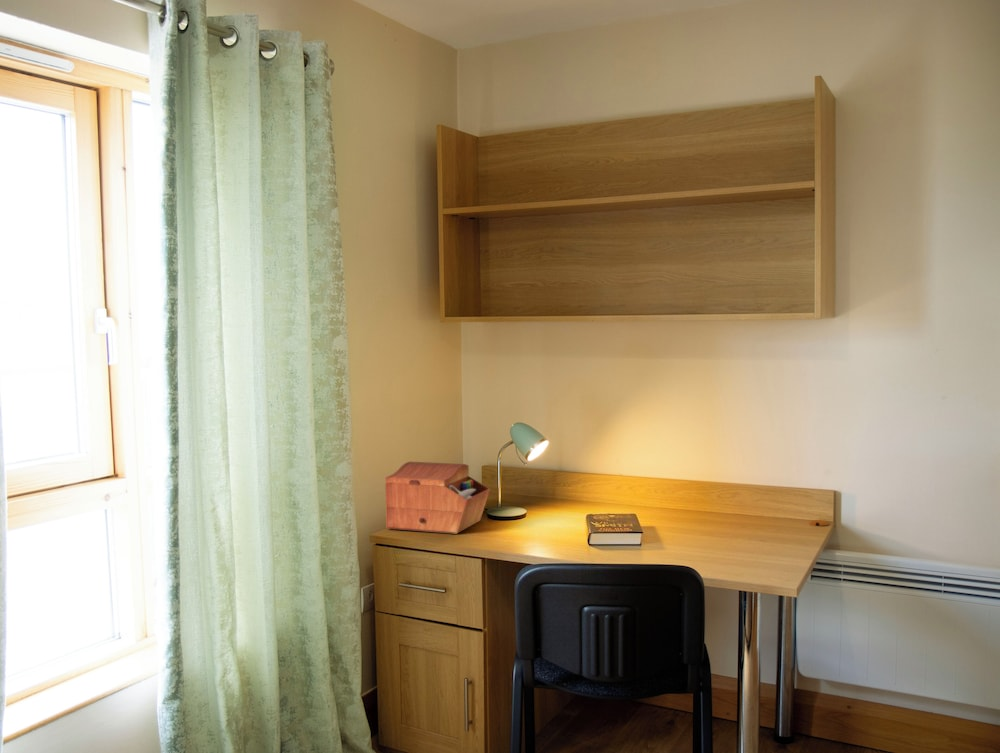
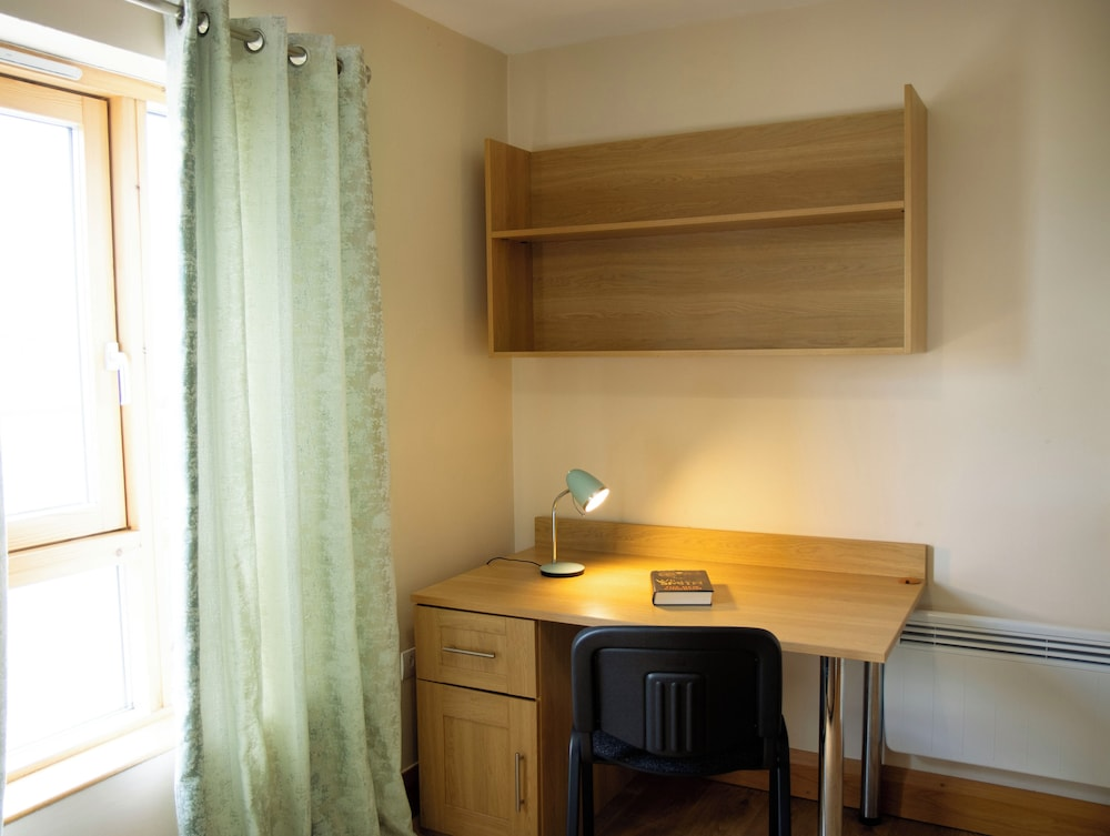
- sewing box (437, 496)
